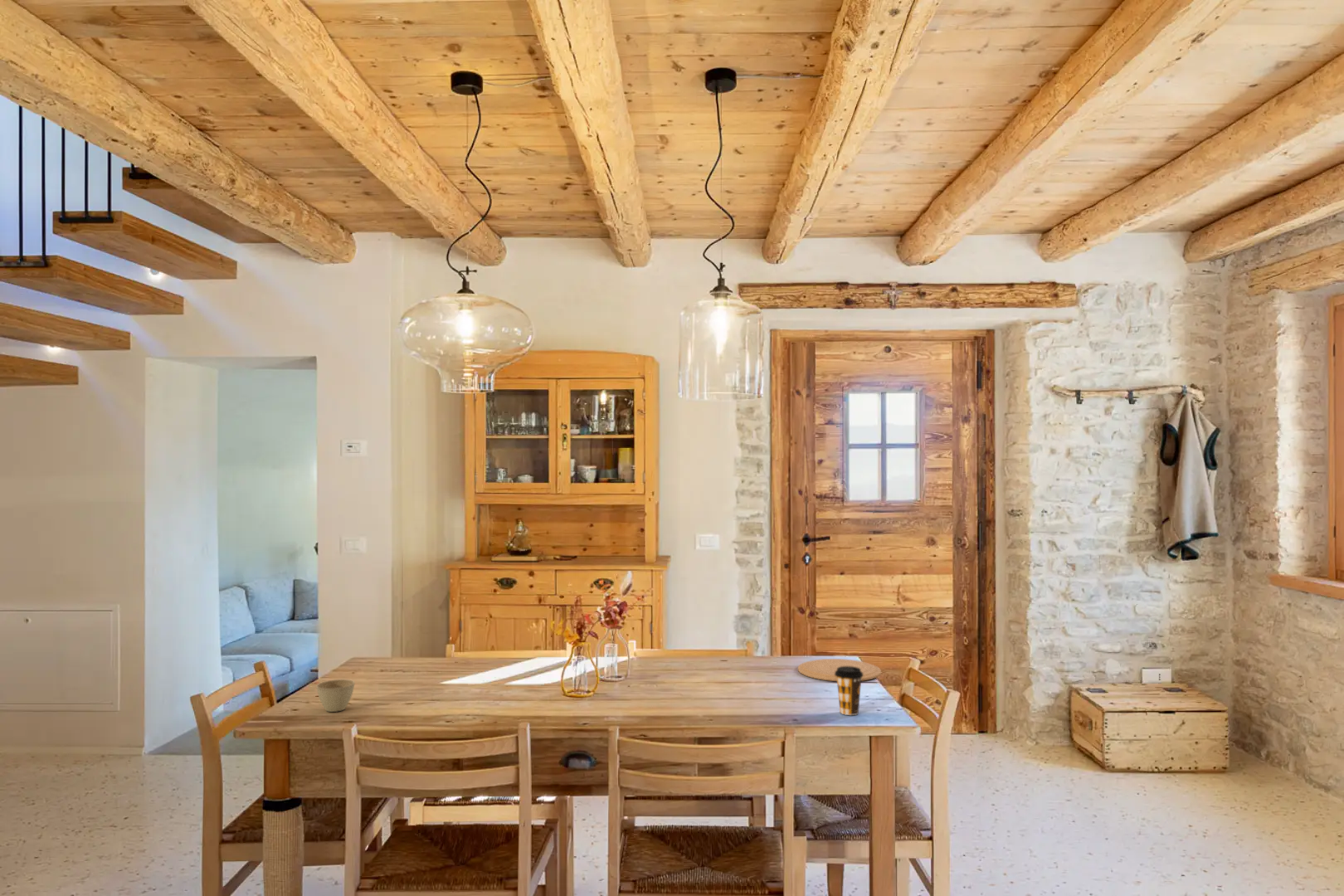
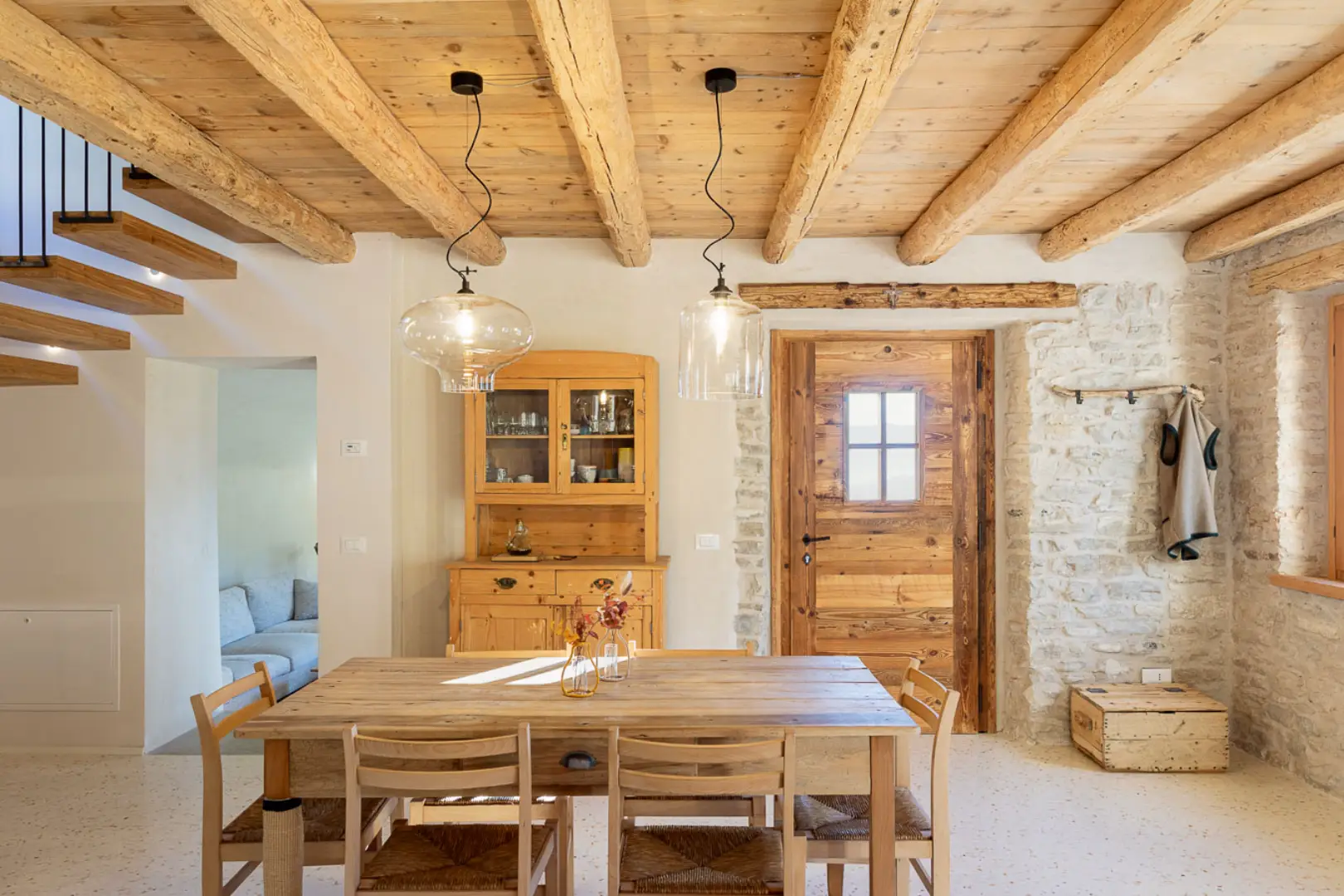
- flower pot (335, 696)
- coffee cup (849, 690)
- plate (837, 667)
